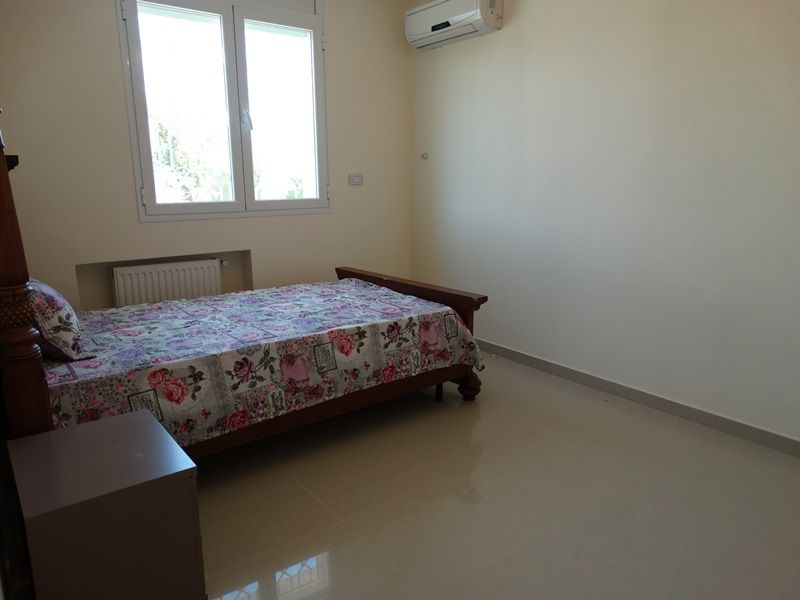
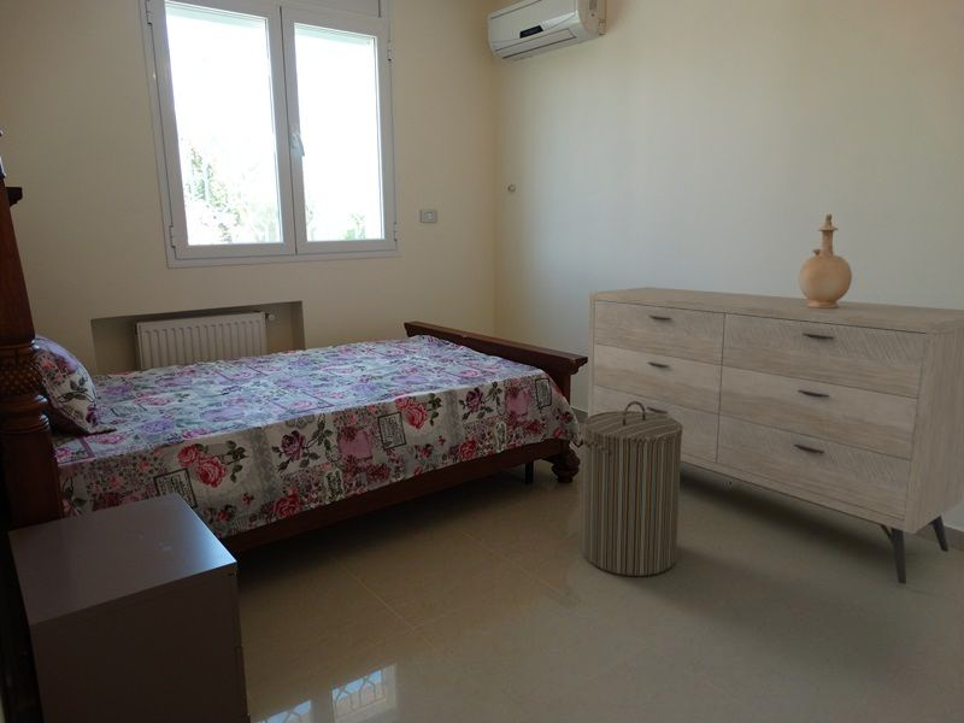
+ vase (825, 260)
+ dresser (747, 405)
+ laundry hamper (630, 478)
